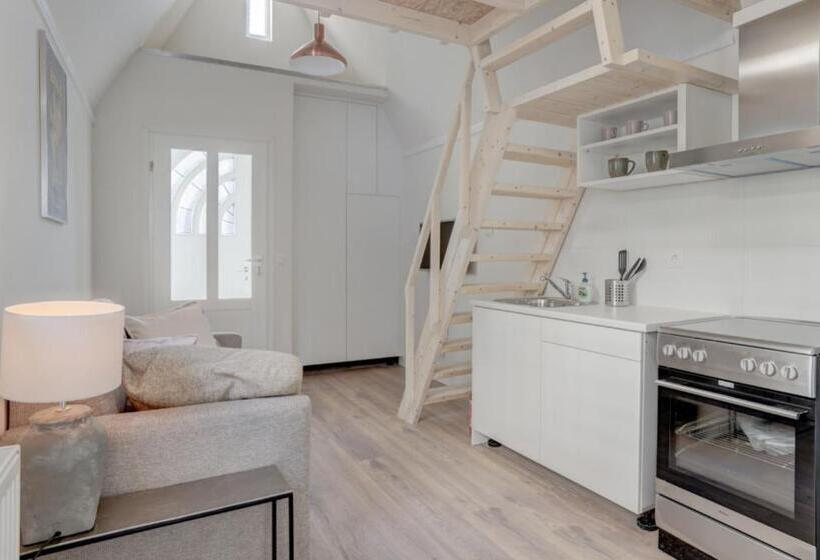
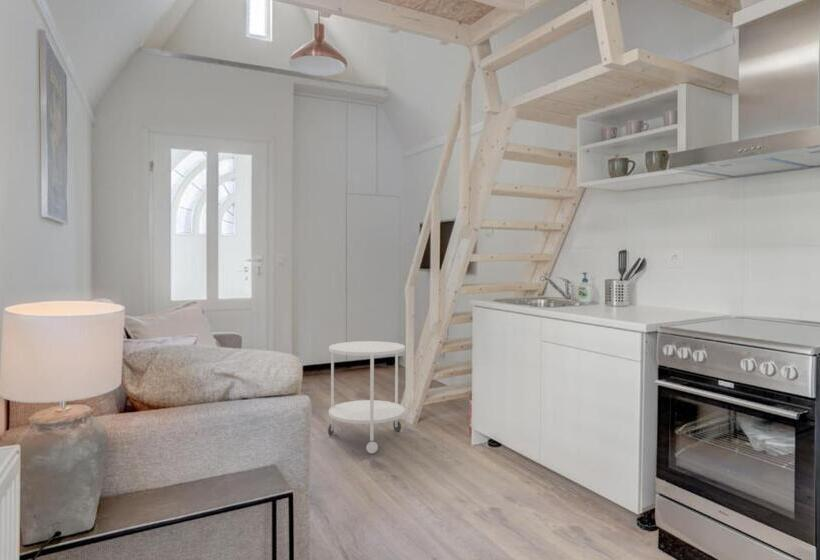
+ side table (370, 392)
